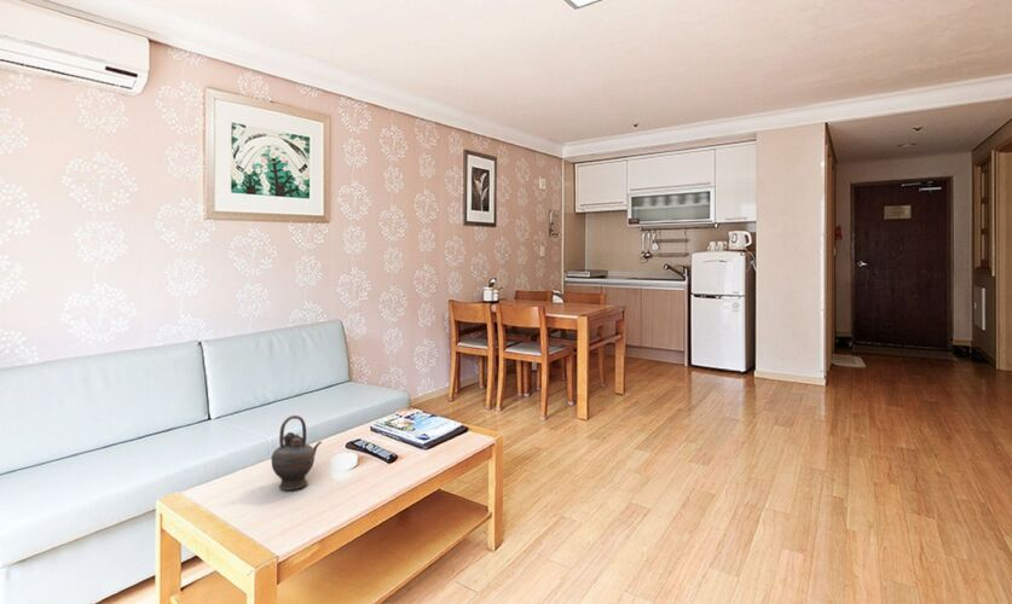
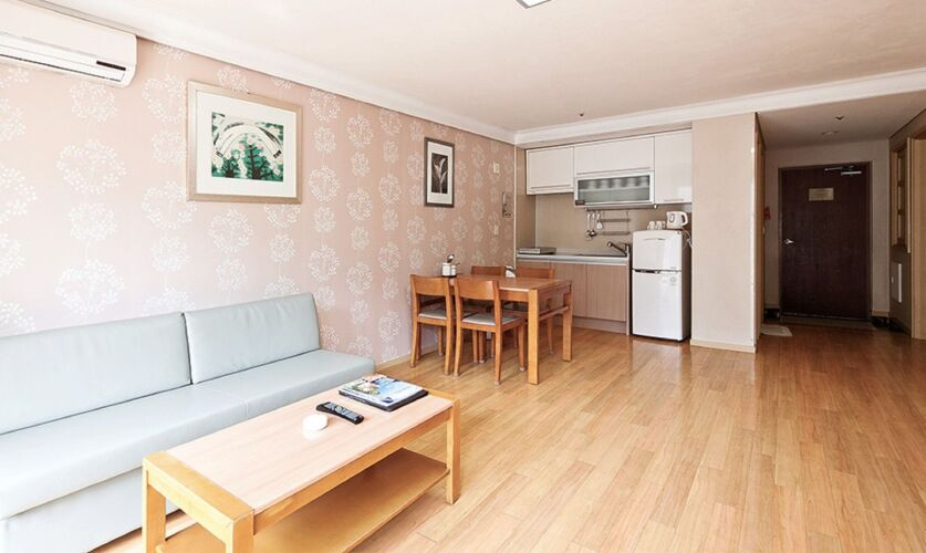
- teapot (297, 449)
